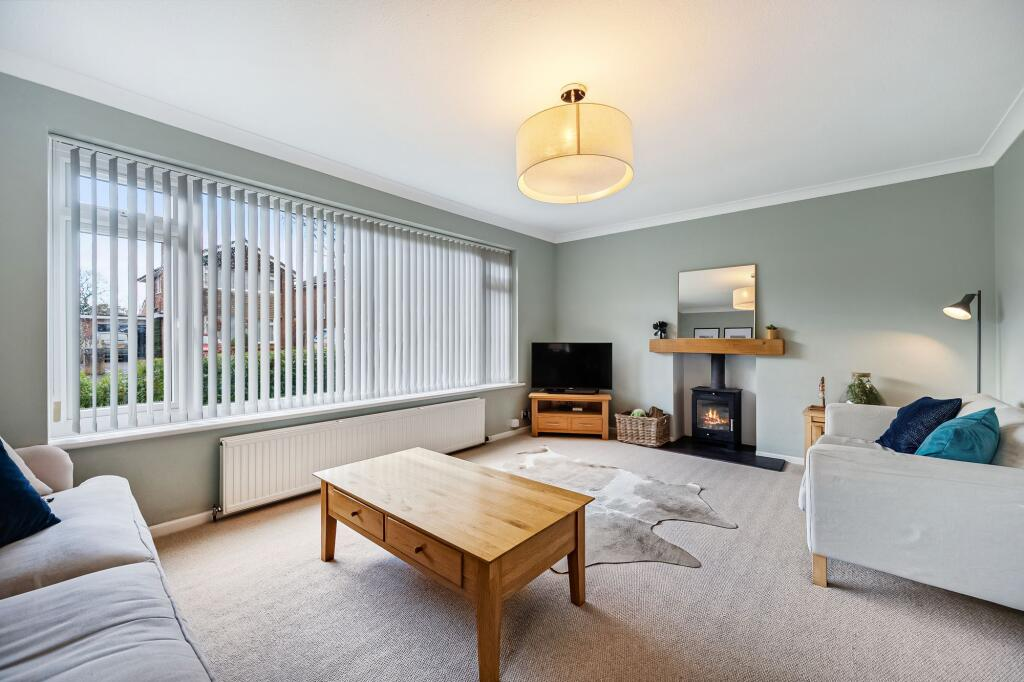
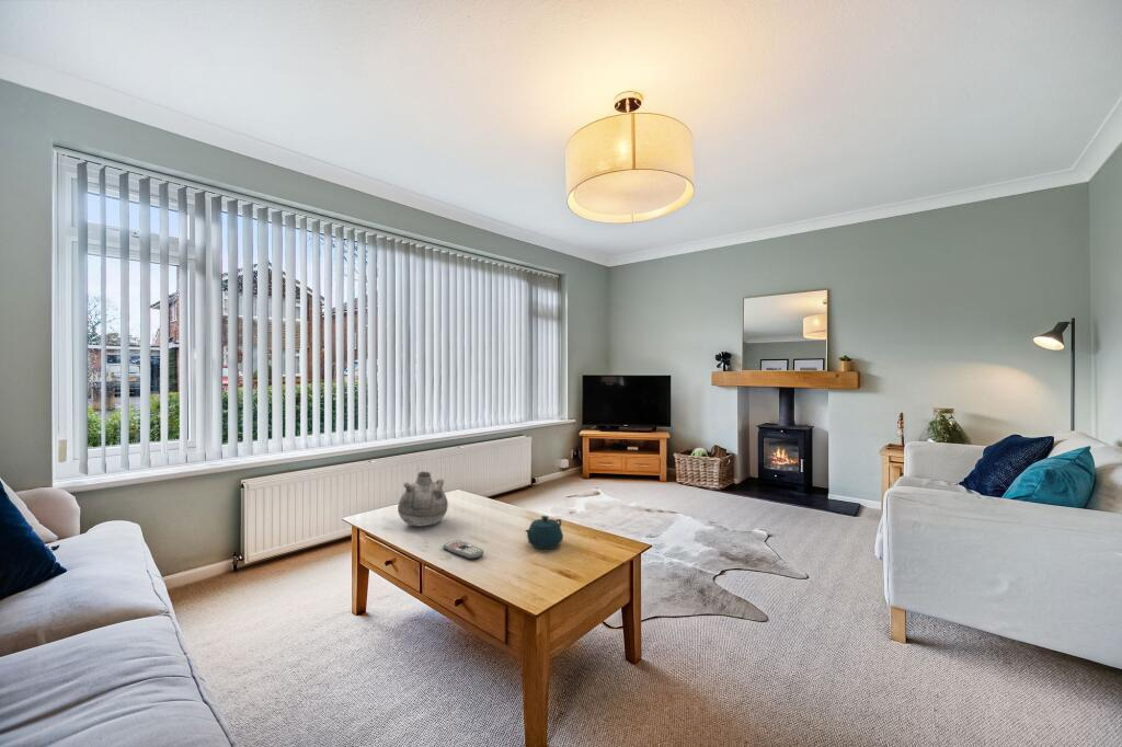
+ vase (423, 497)
+ remote control (463, 549)
+ teapot (543, 530)
